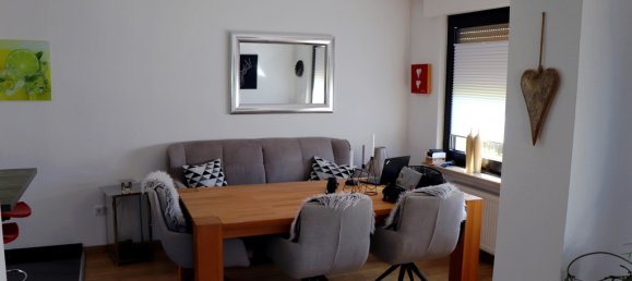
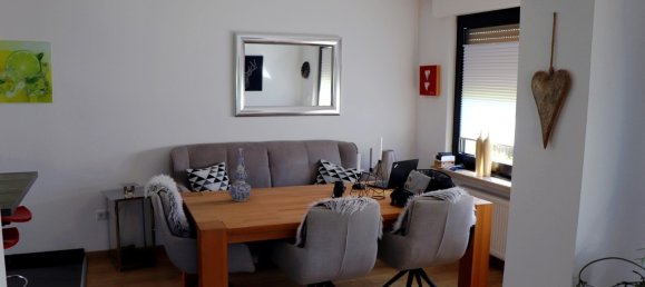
+ vase (240, 174)
